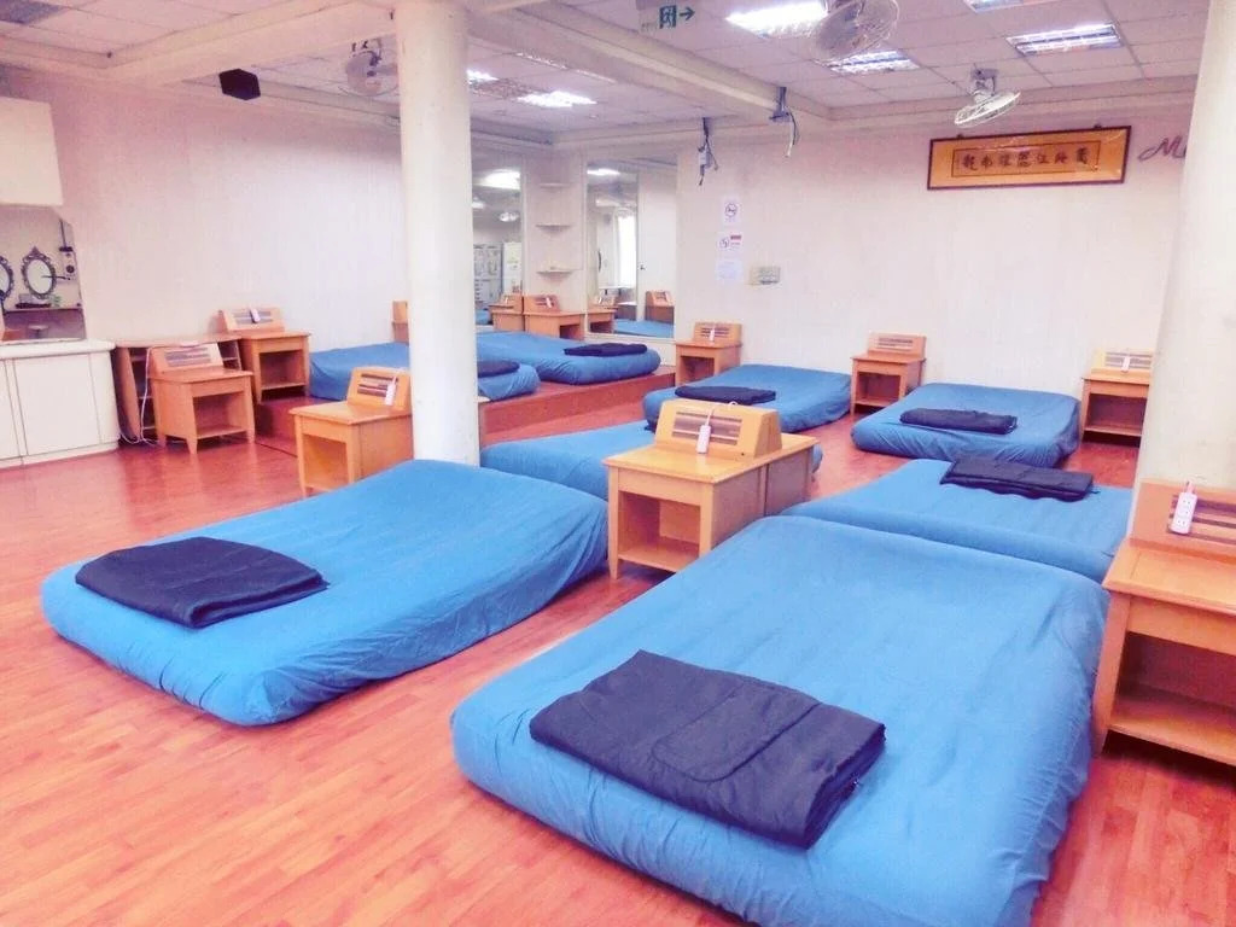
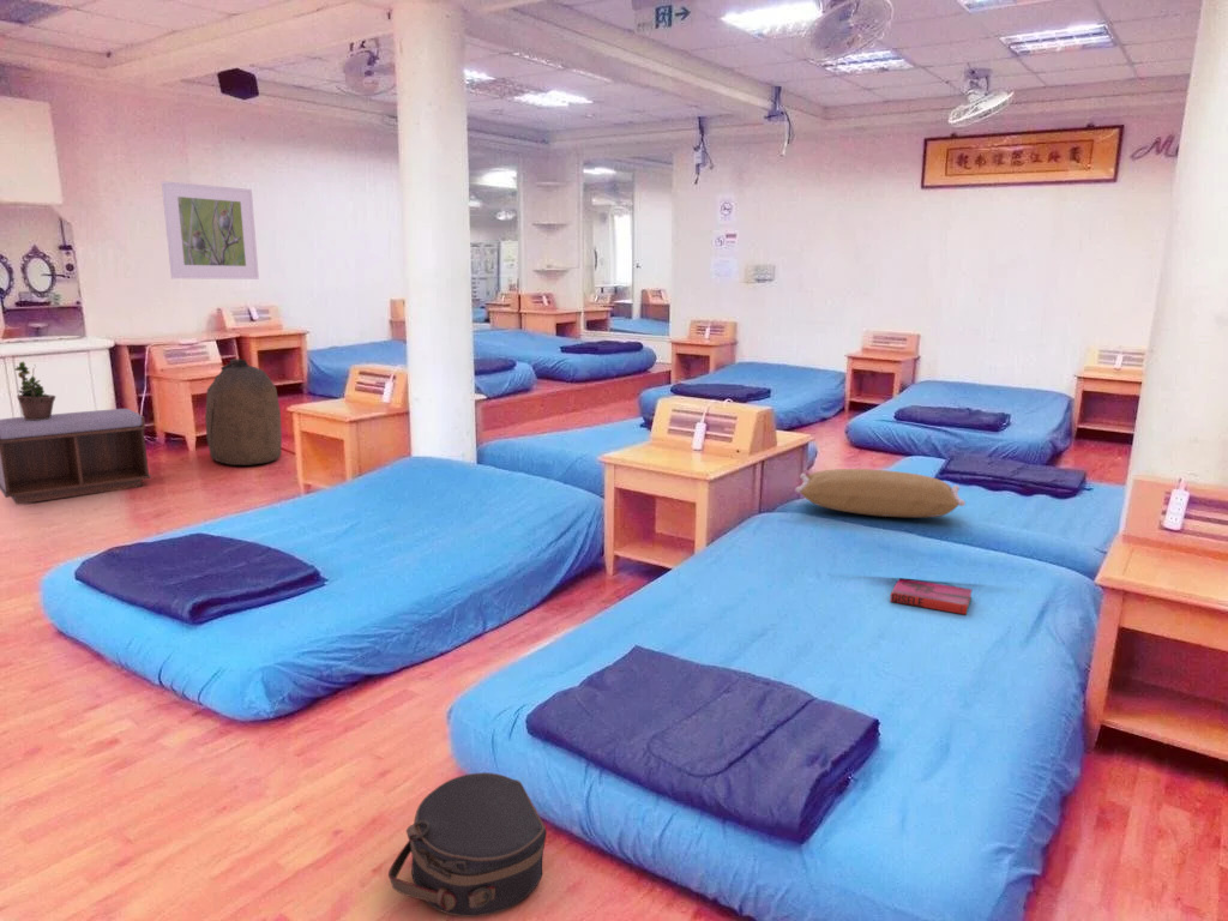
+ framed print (212, 233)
+ pillow (877, 490)
+ bench (72, 452)
+ bag (241, 409)
+ hat box (464, 843)
+ potted plant (35, 387)
+ hardback book (931, 595)
